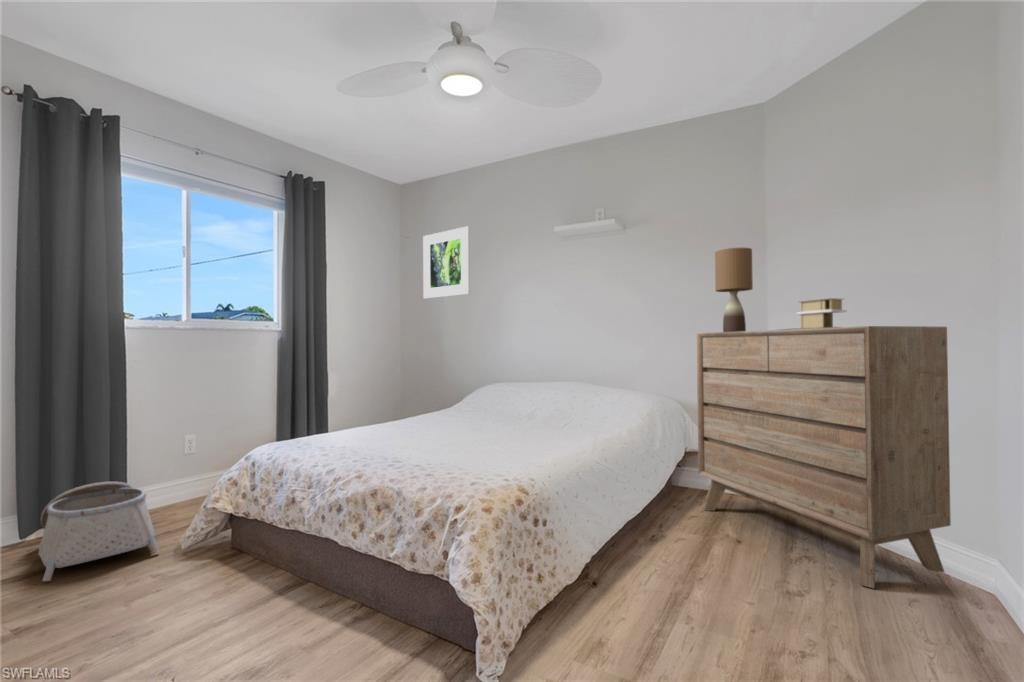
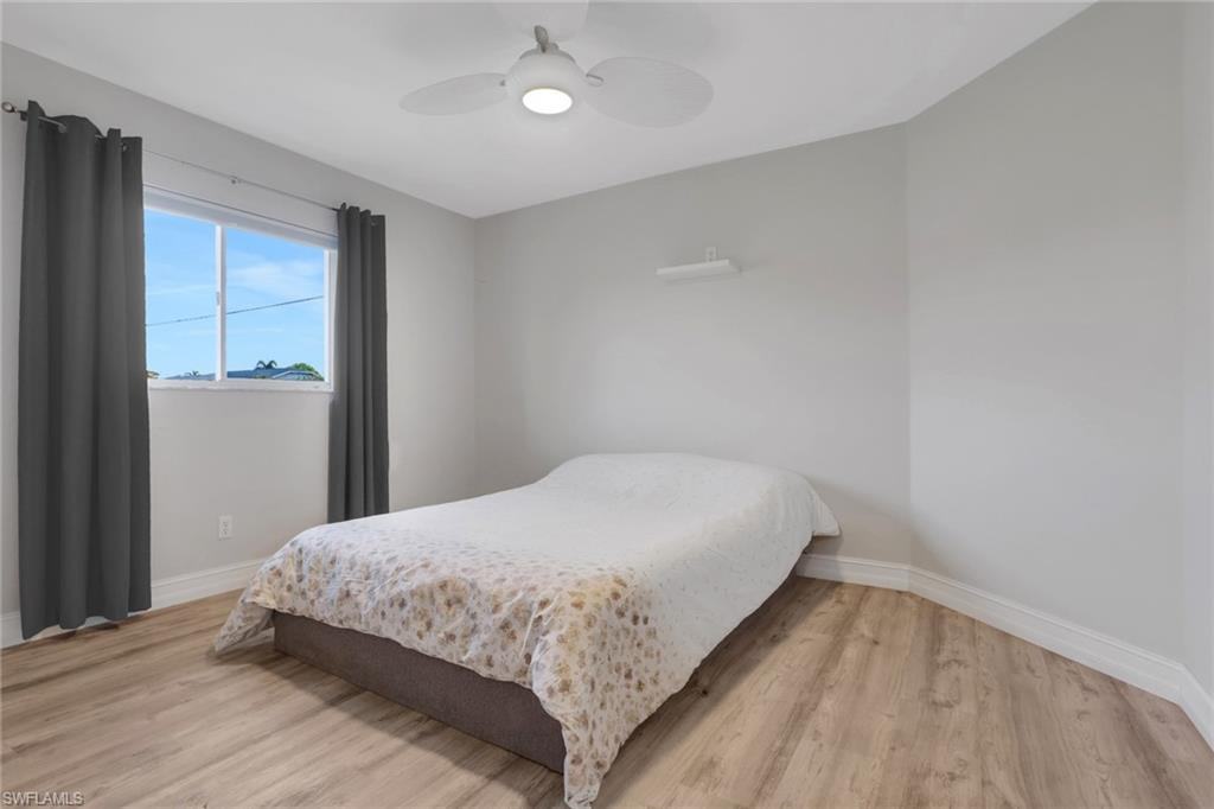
- dresser (802, 432)
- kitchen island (820, 314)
- basket (96, 517)
- table lamp (733, 291)
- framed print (445, 263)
